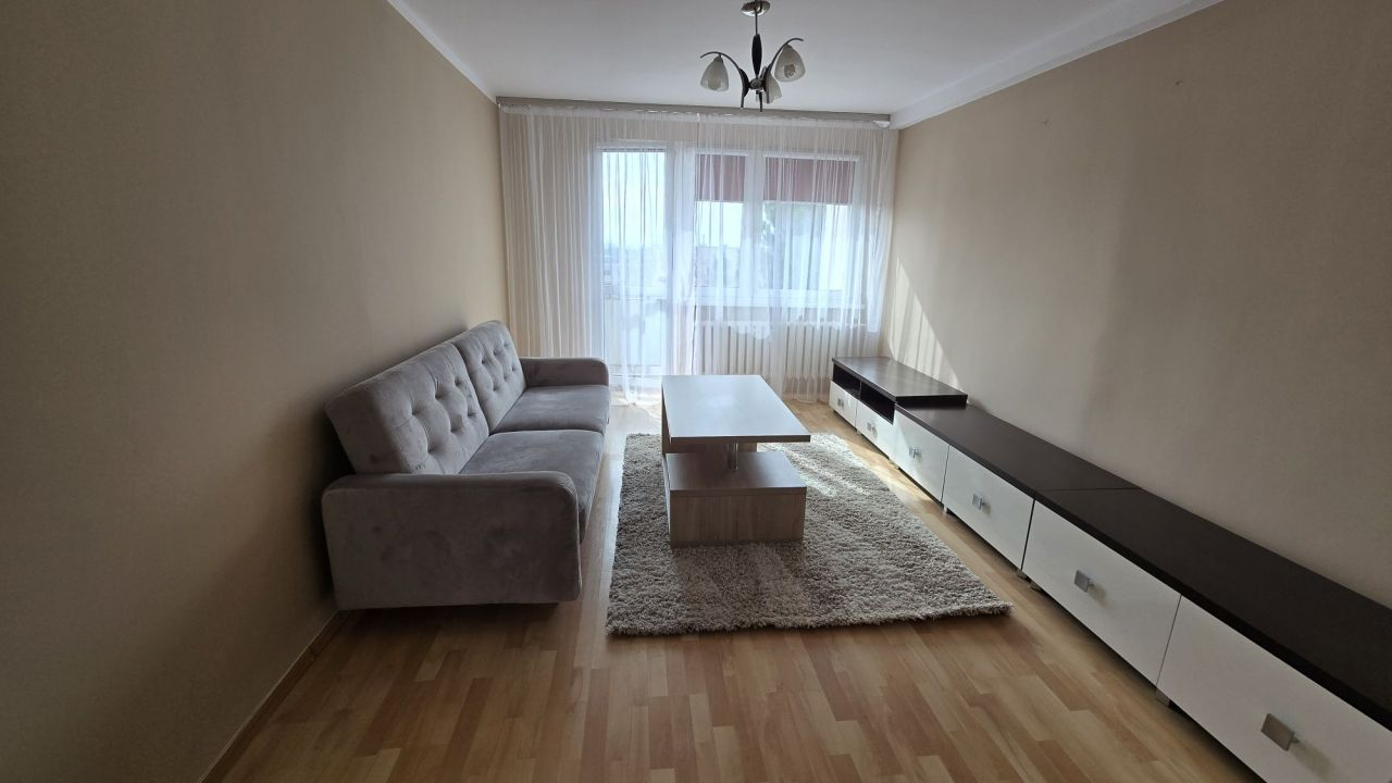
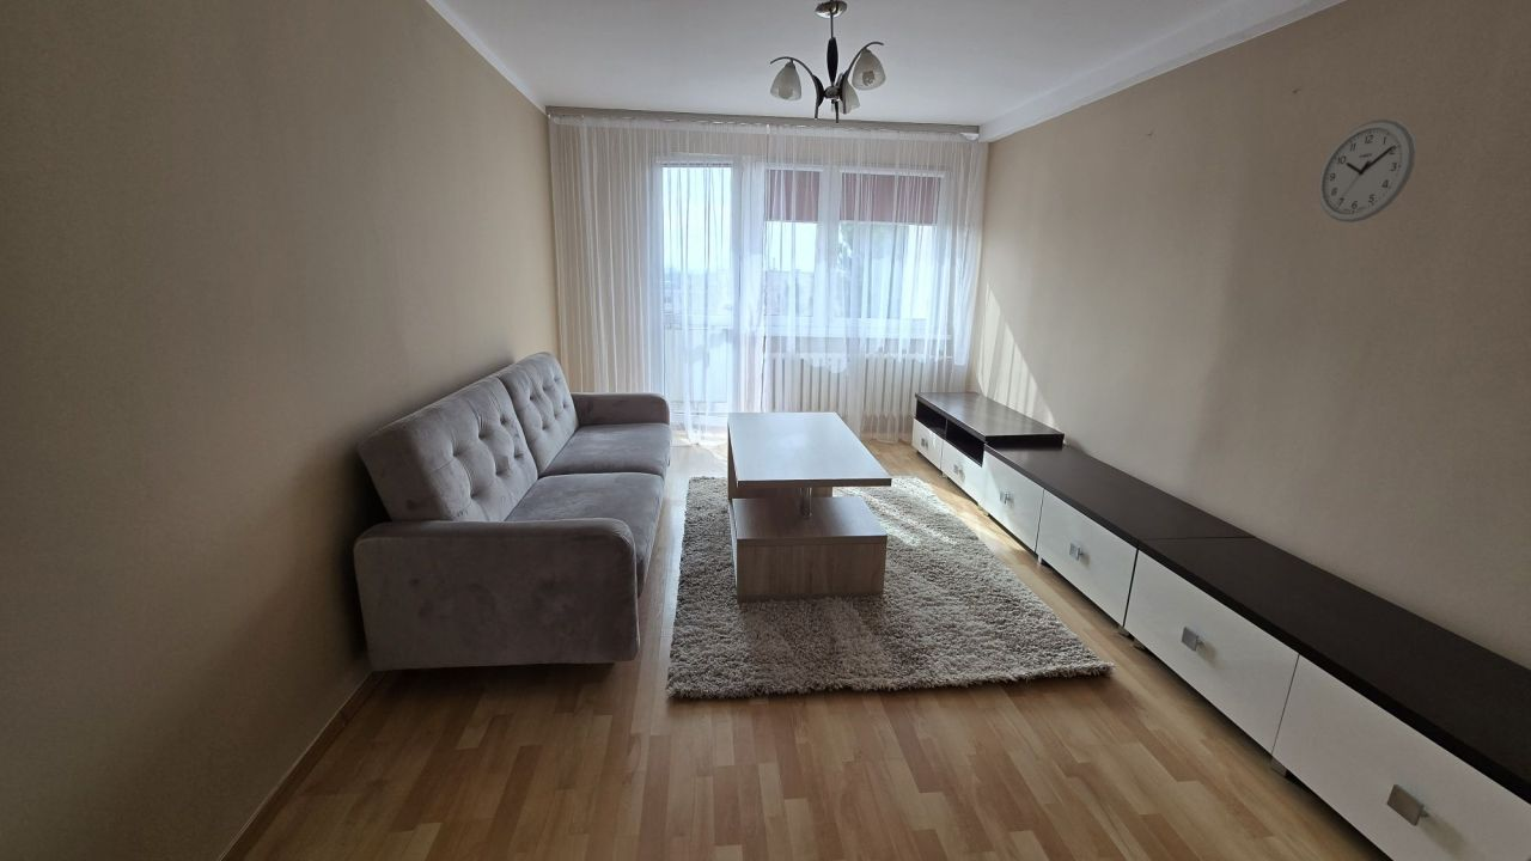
+ wall clock (1361, 172)
